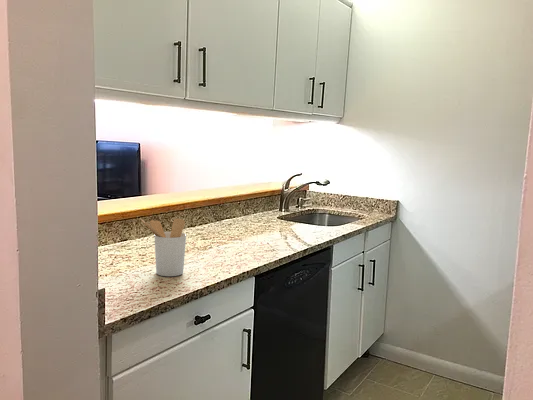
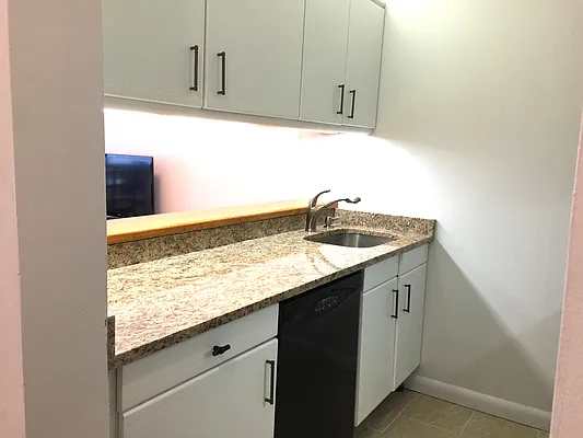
- utensil holder (162, 245)
